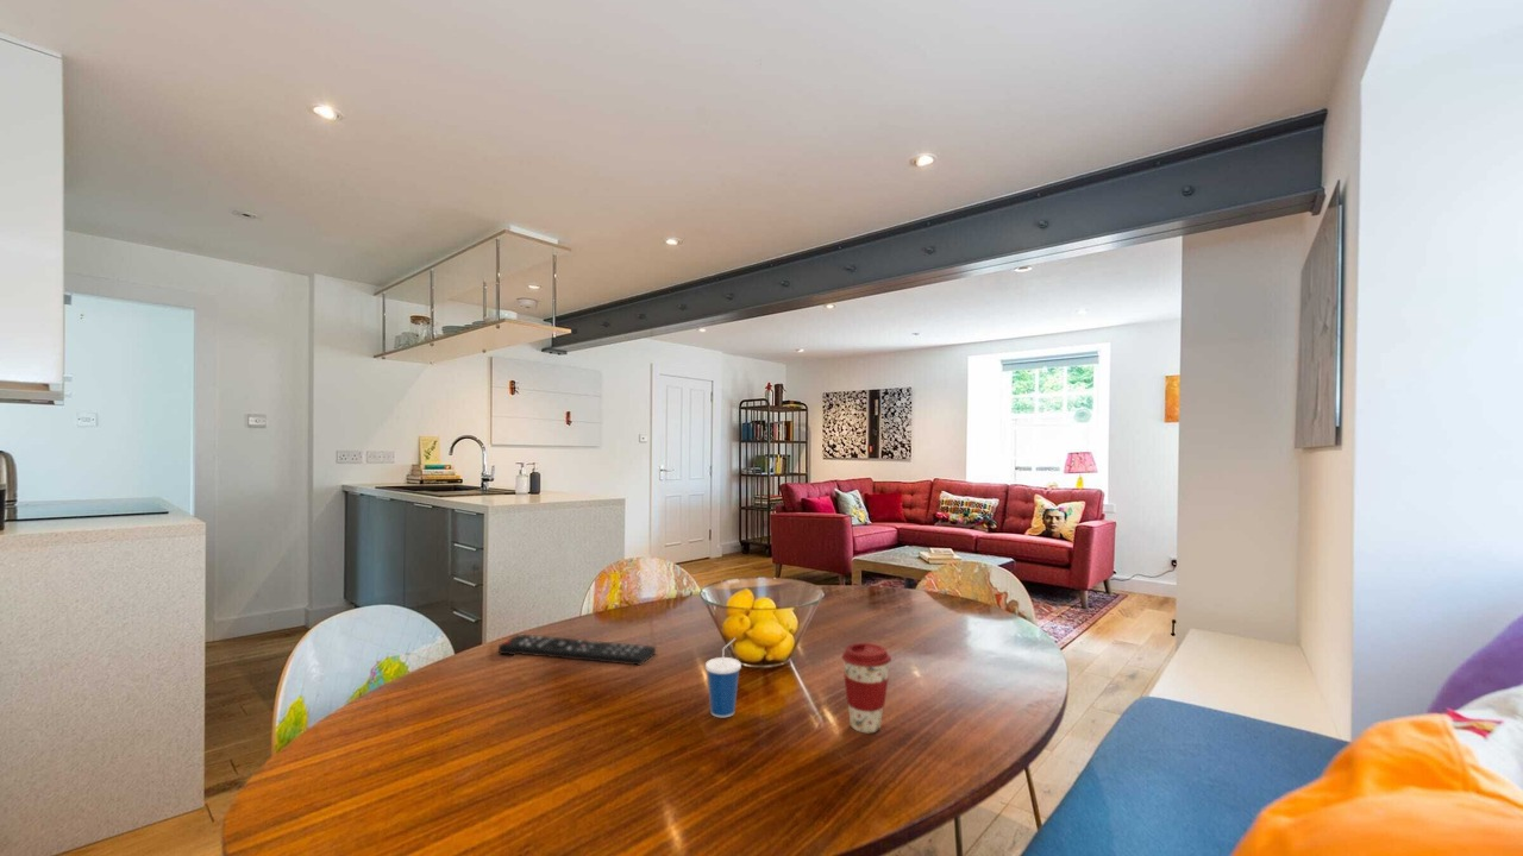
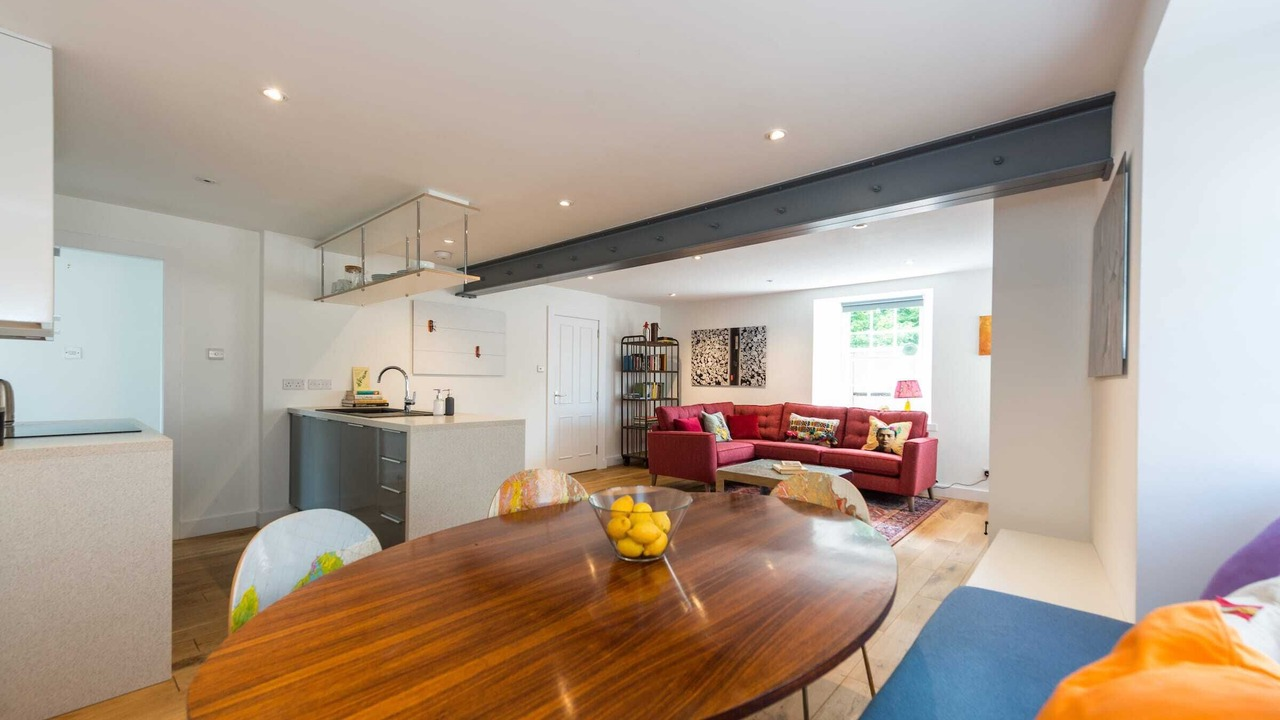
- remote control (576, 648)
- coffee cup (865, 687)
- cup (722, 674)
